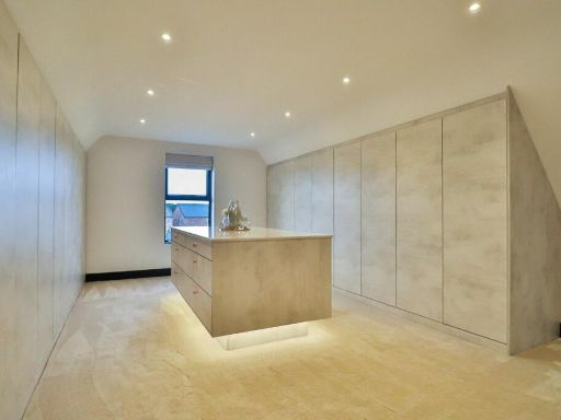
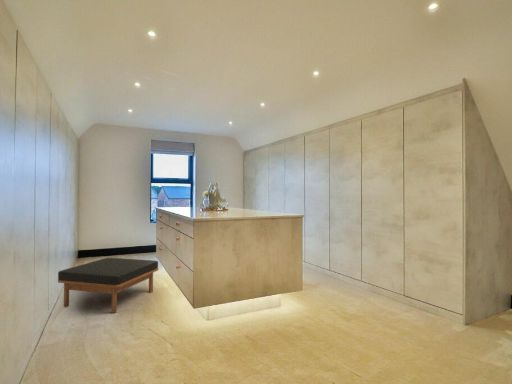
+ ottoman (111, 282)
